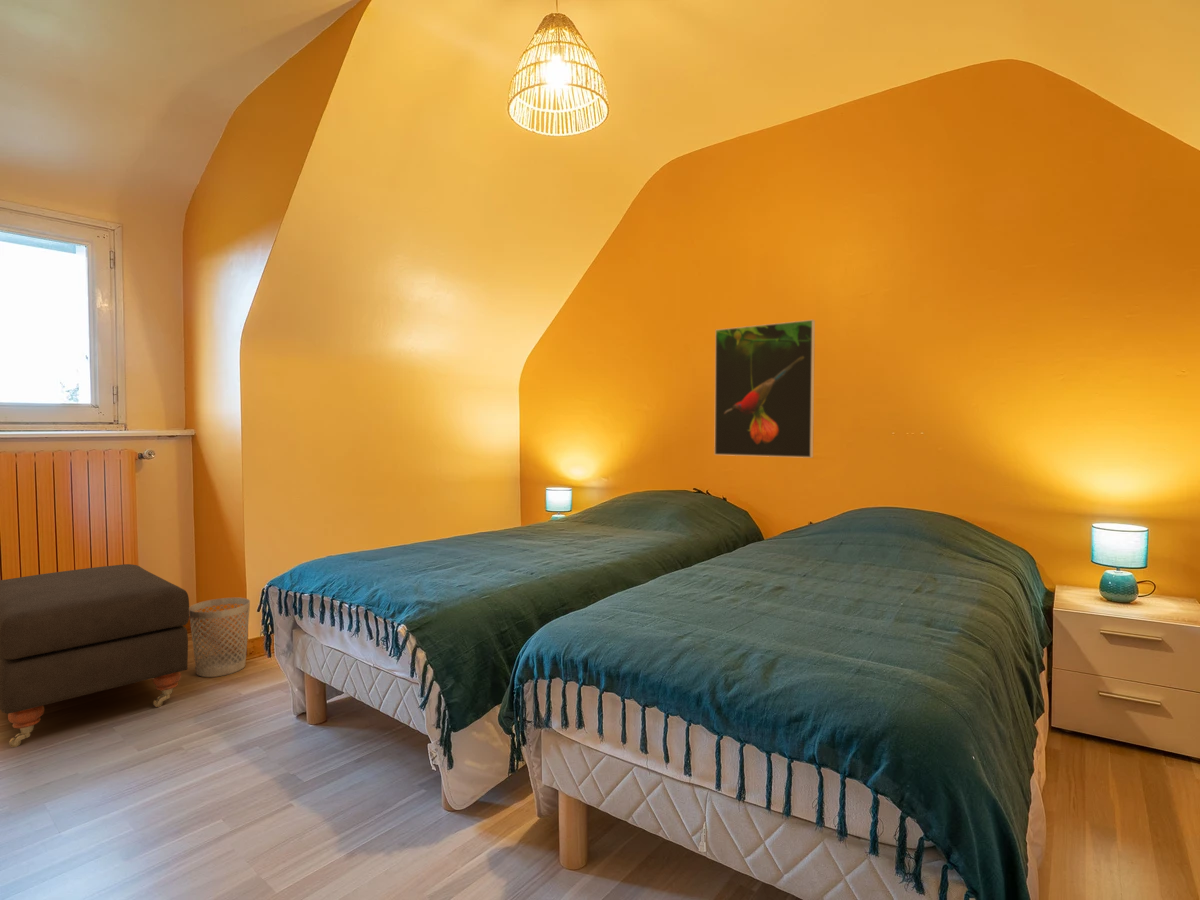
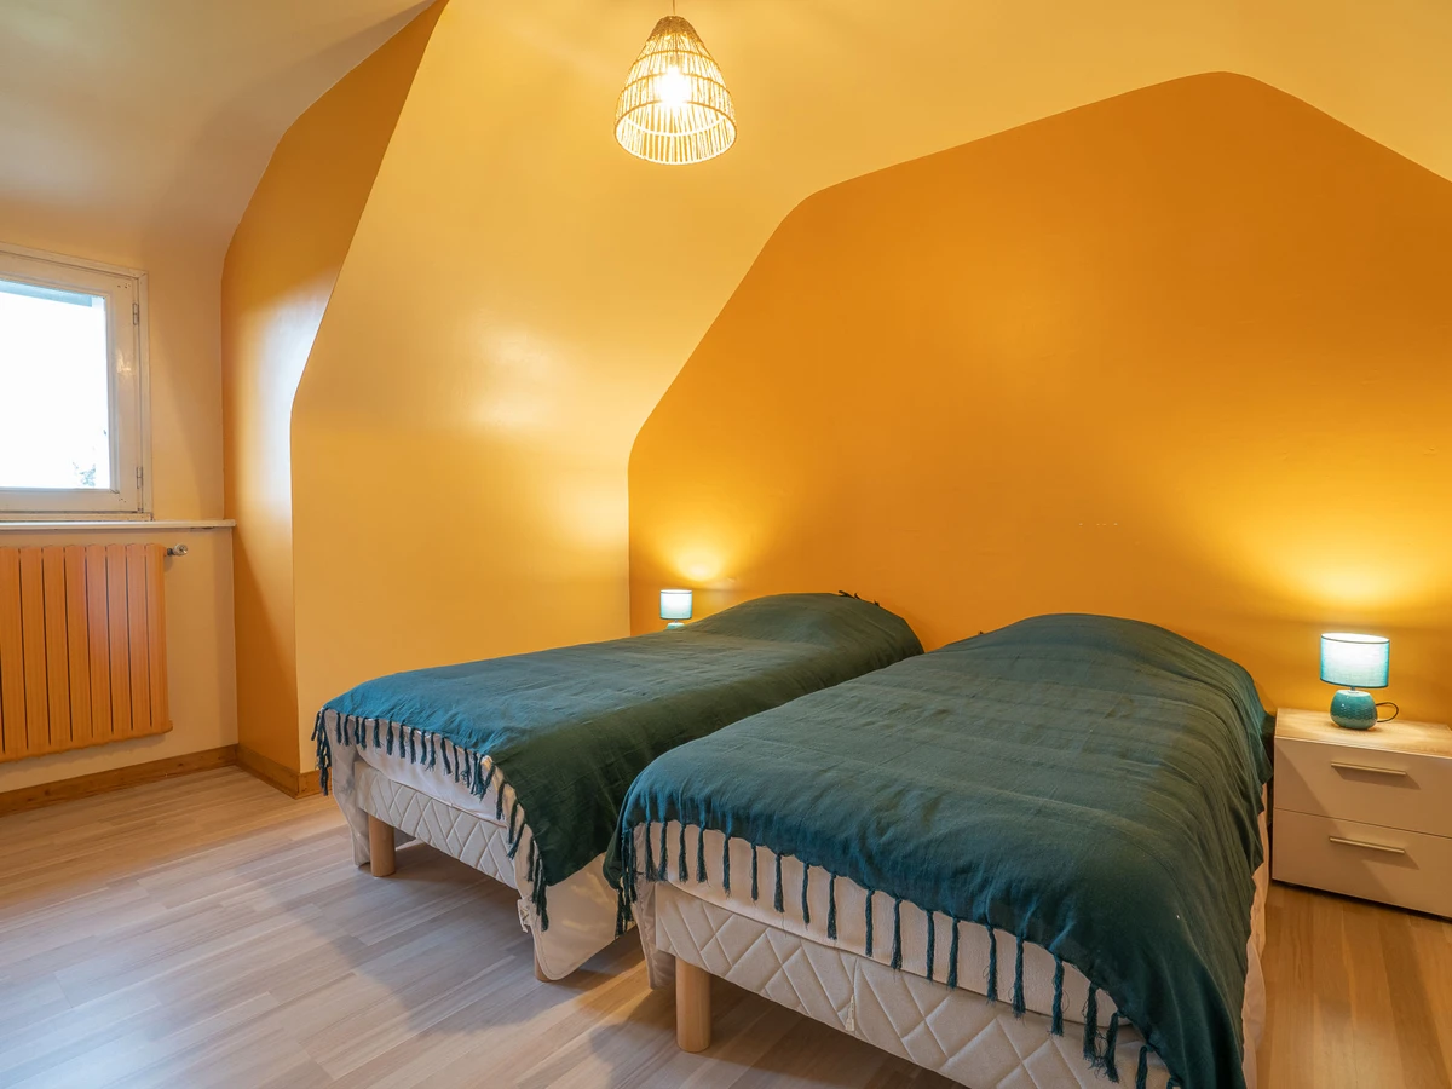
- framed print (762, 390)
- ottoman (82, 639)
- wastebasket (220, 637)
